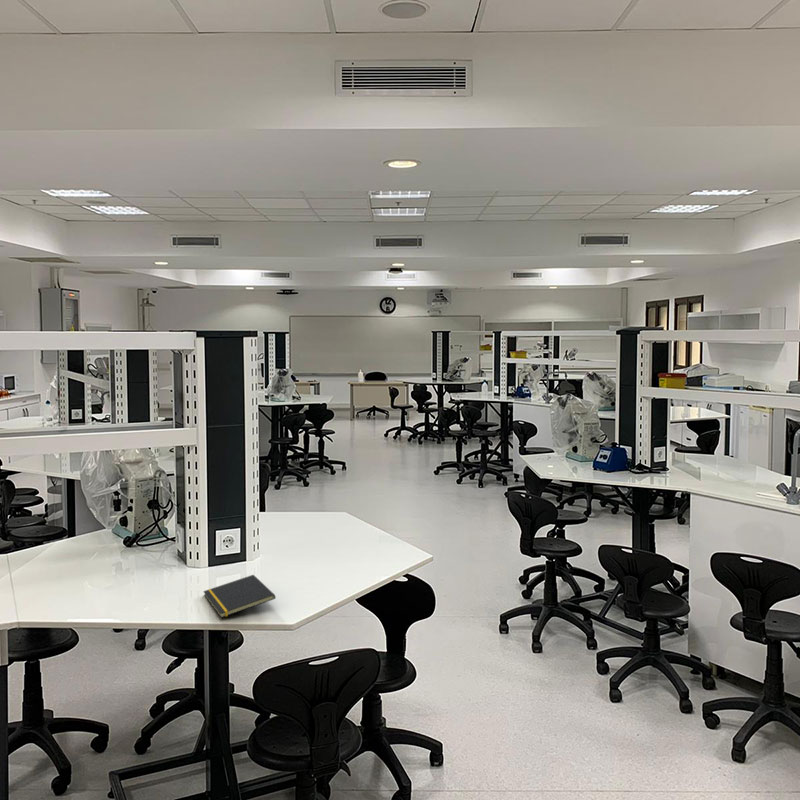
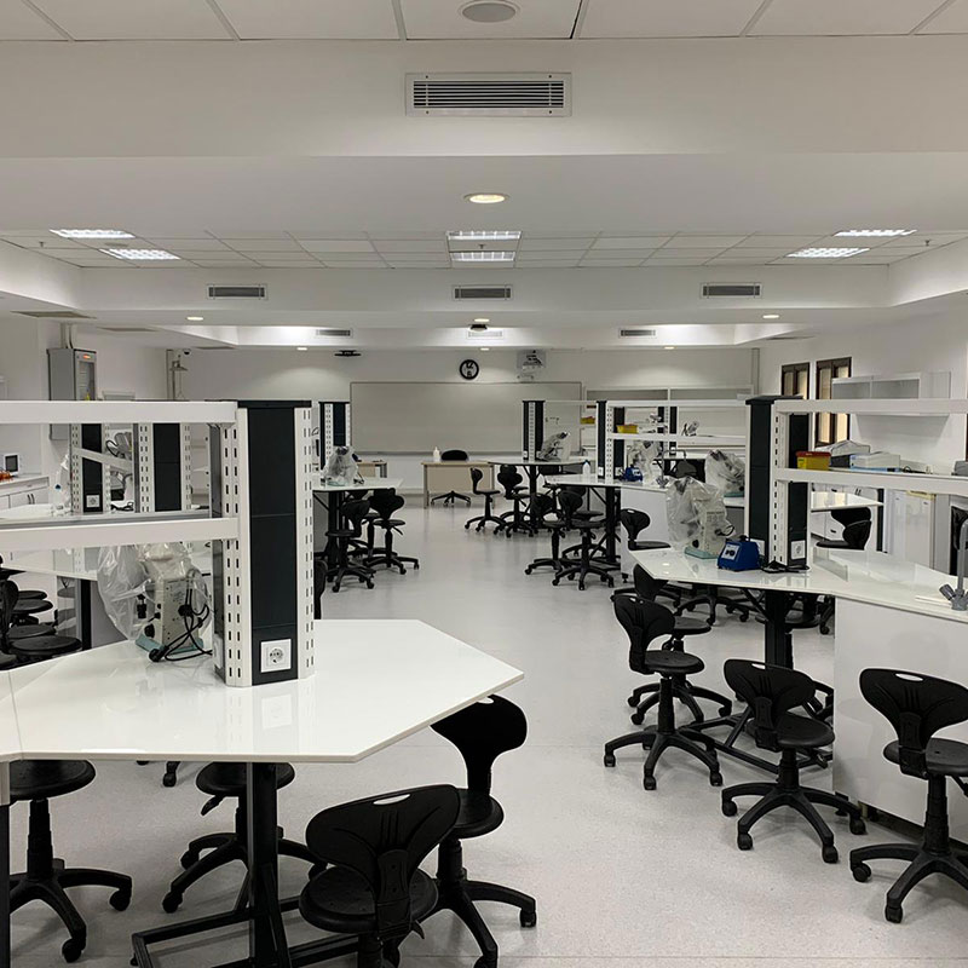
- notepad (238, 594)
